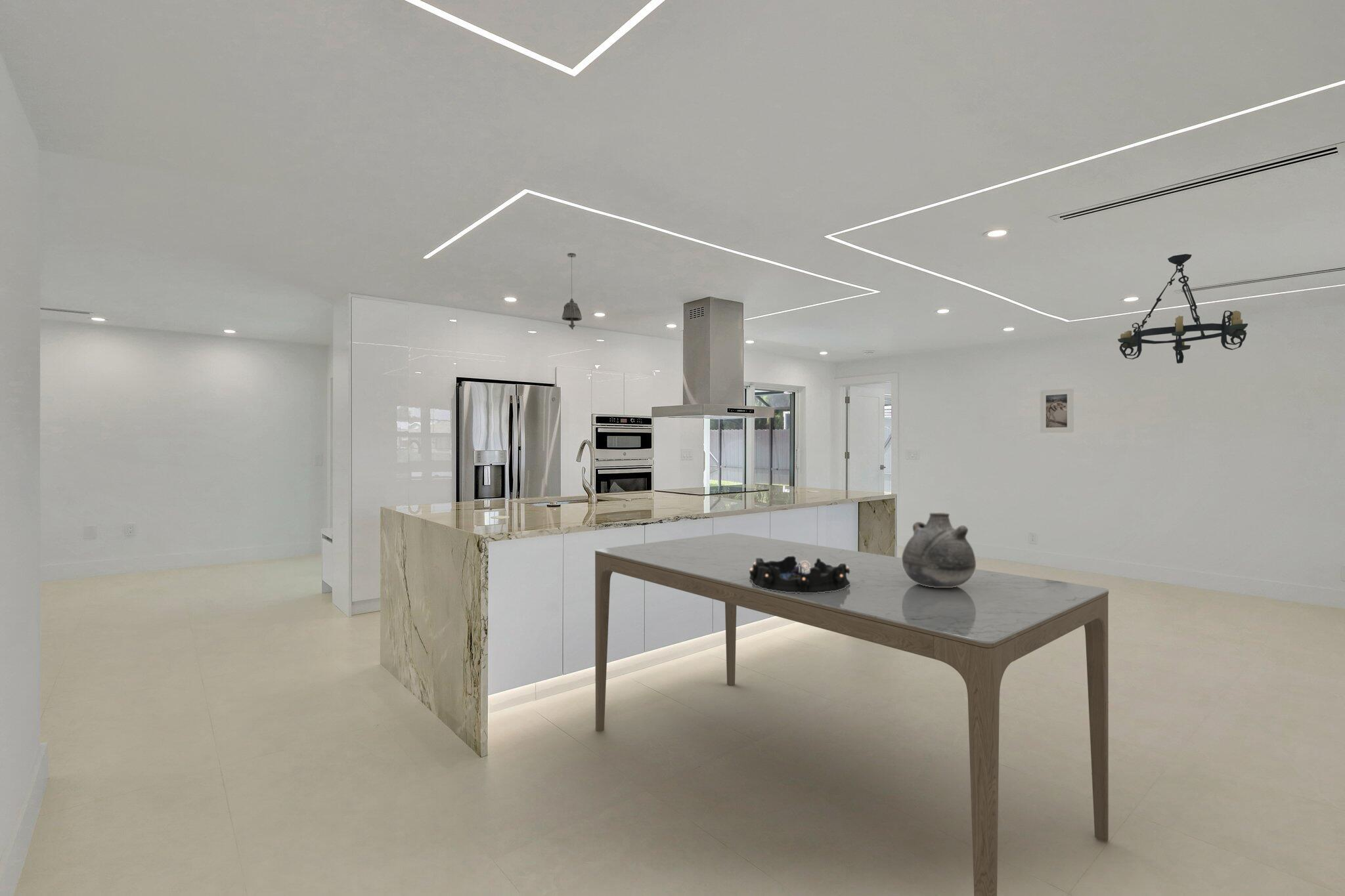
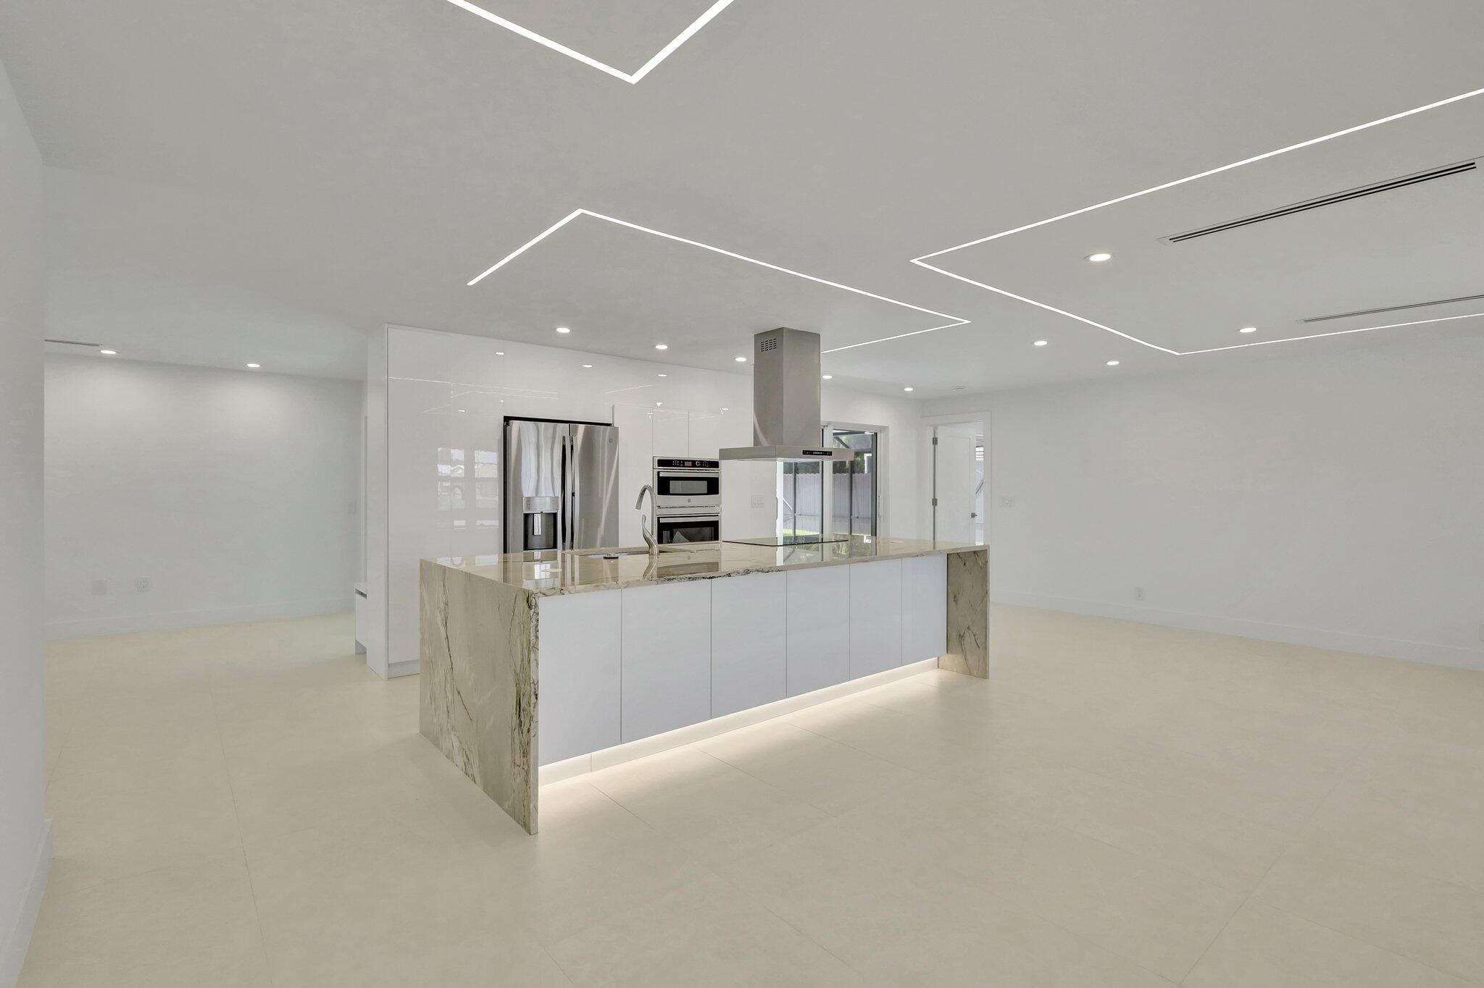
- decorative bowl (797, 570)
- vase (938, 548)
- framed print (1056, 411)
- chandelier (1179, 316)
- pendant light (571, 292)
- dining table (819, 628)
